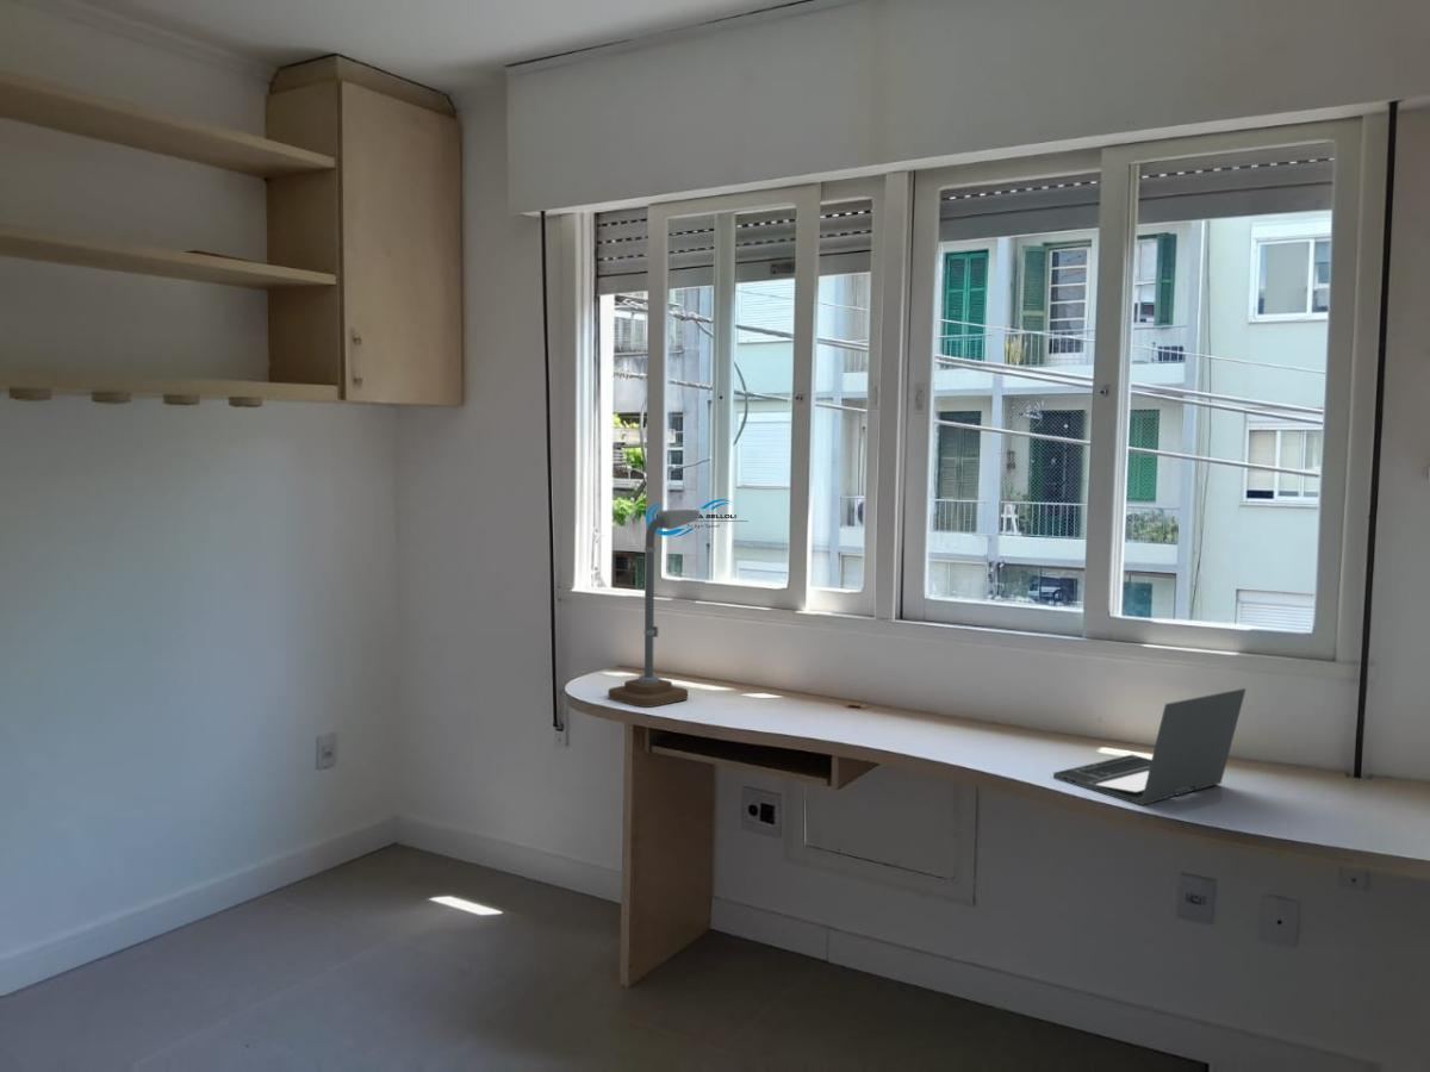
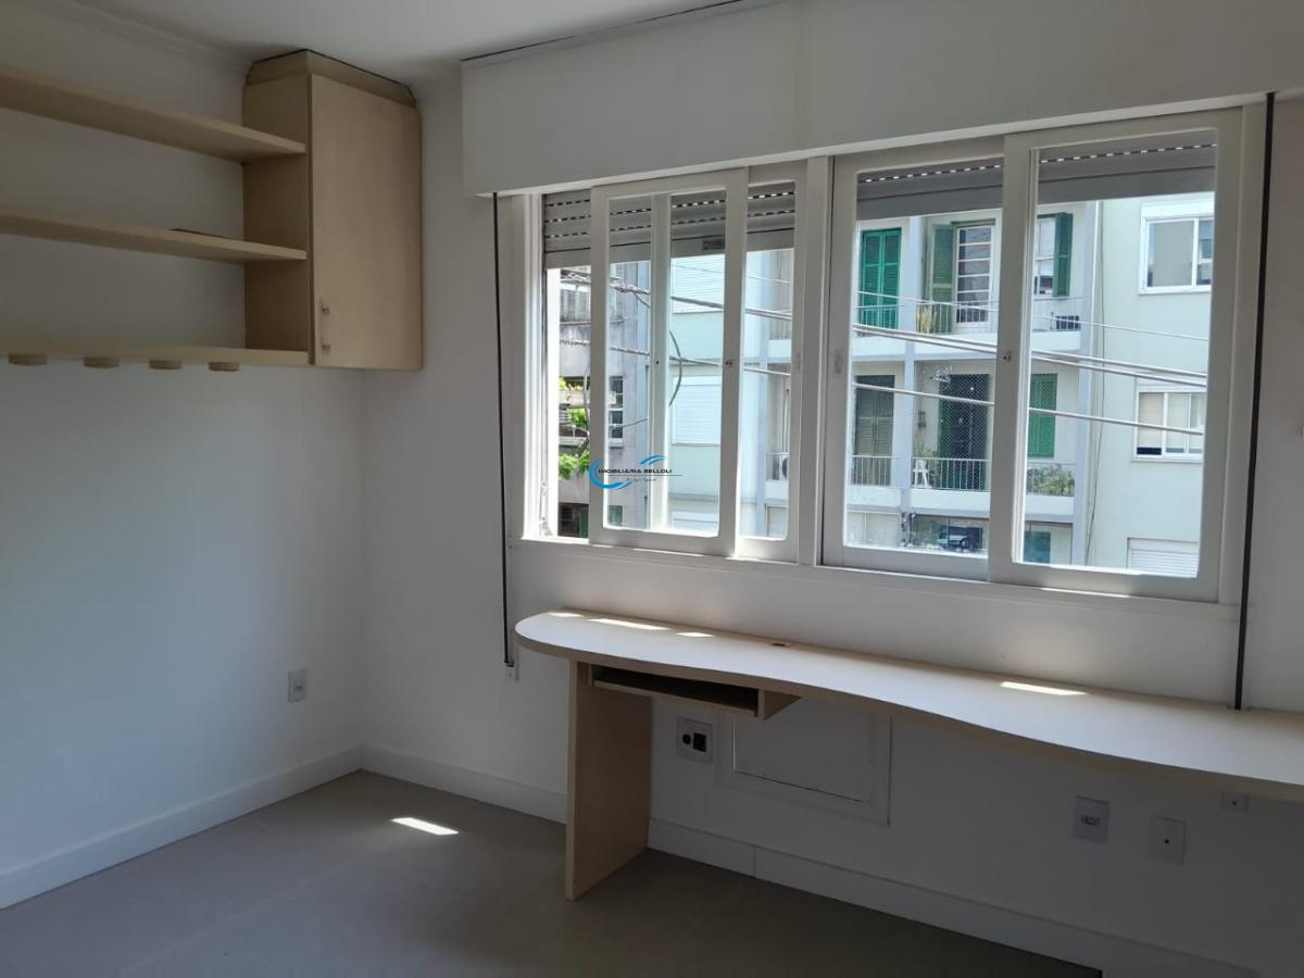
- desk lamp (653, 604)
- laptop (1157, 735)
